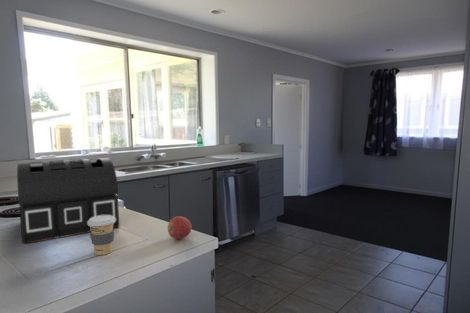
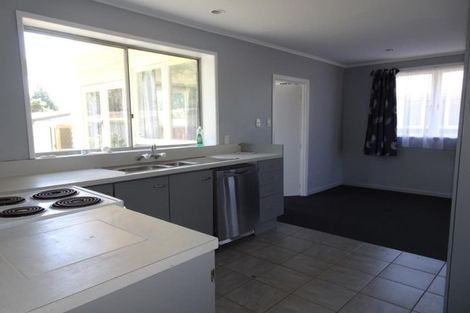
- apple (179, 227)
- coffee cup (102, 235)
- treasure chest (68, 192)
